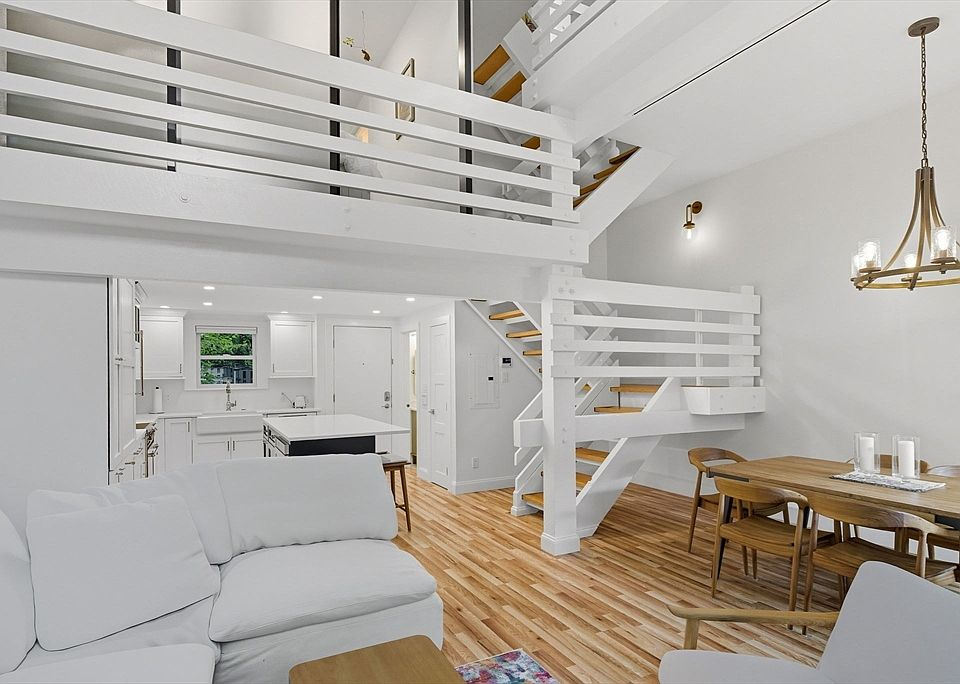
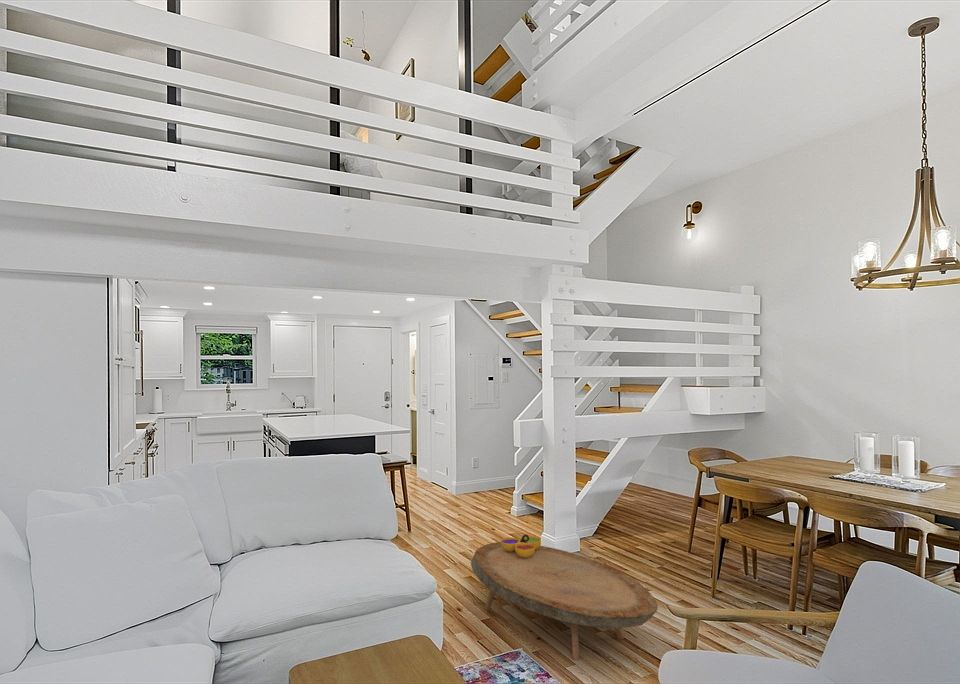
+ decorative bowl (522, 544)
+ coffee table (552, 598)
